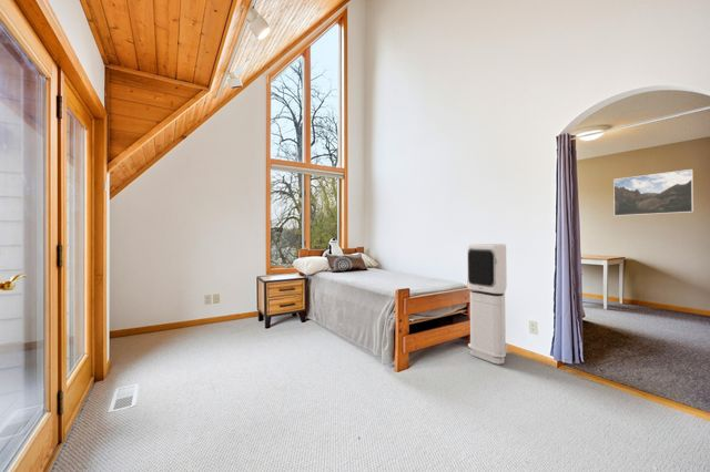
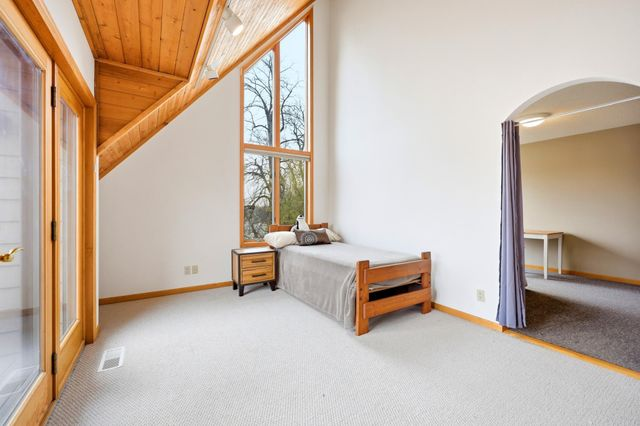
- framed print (650, 194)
- air purifier (493, 299)
